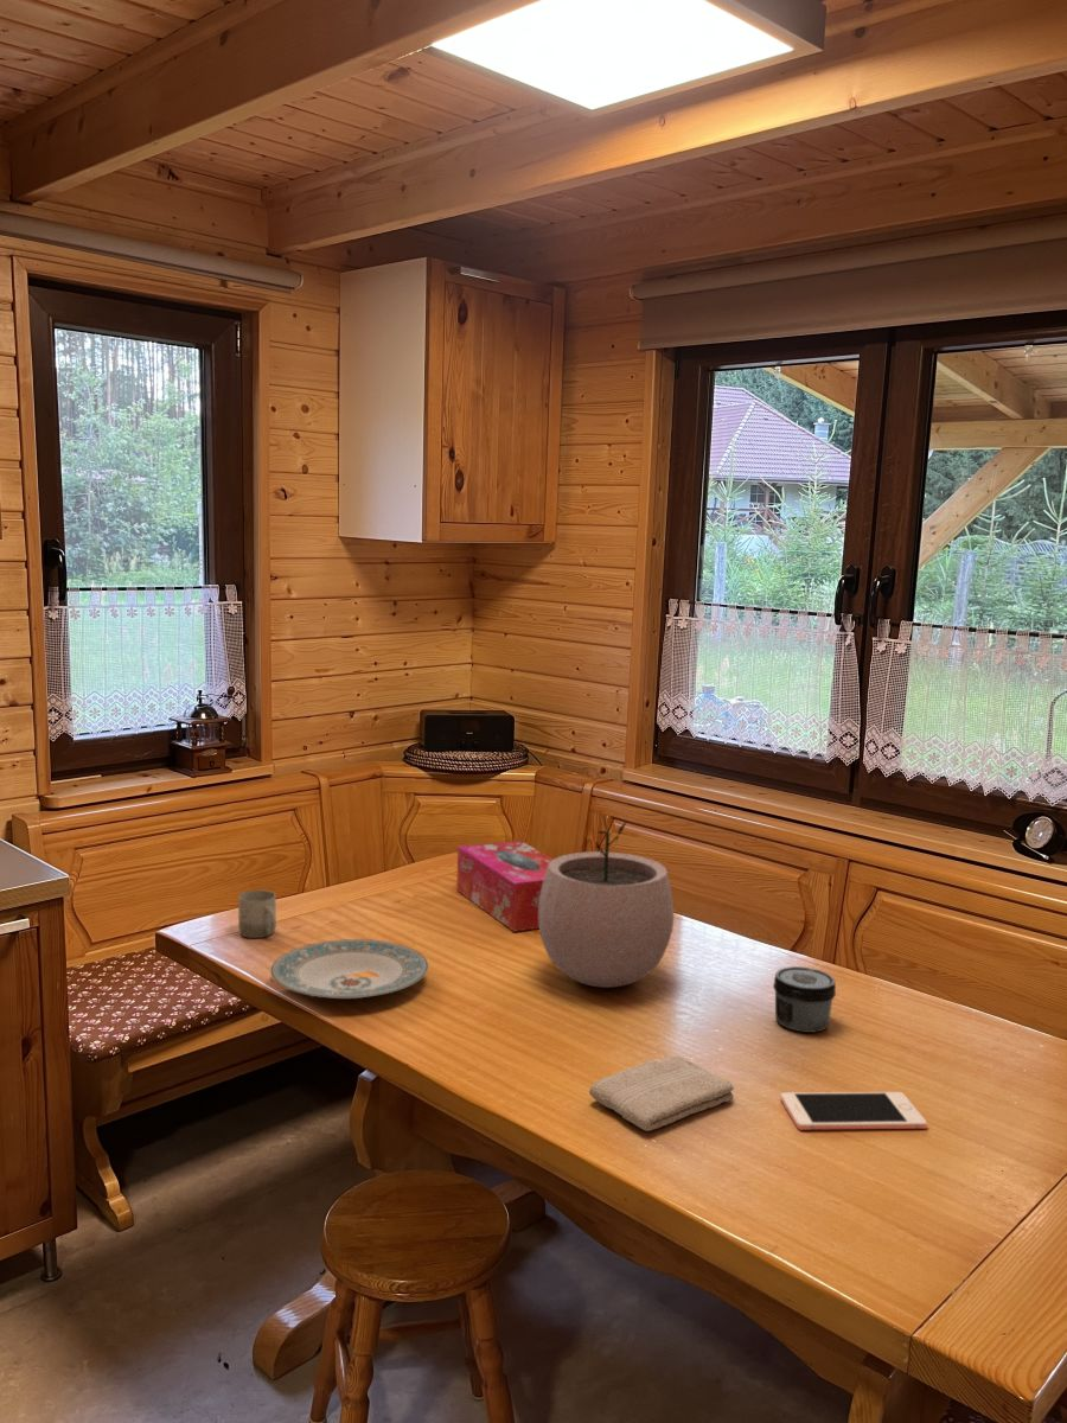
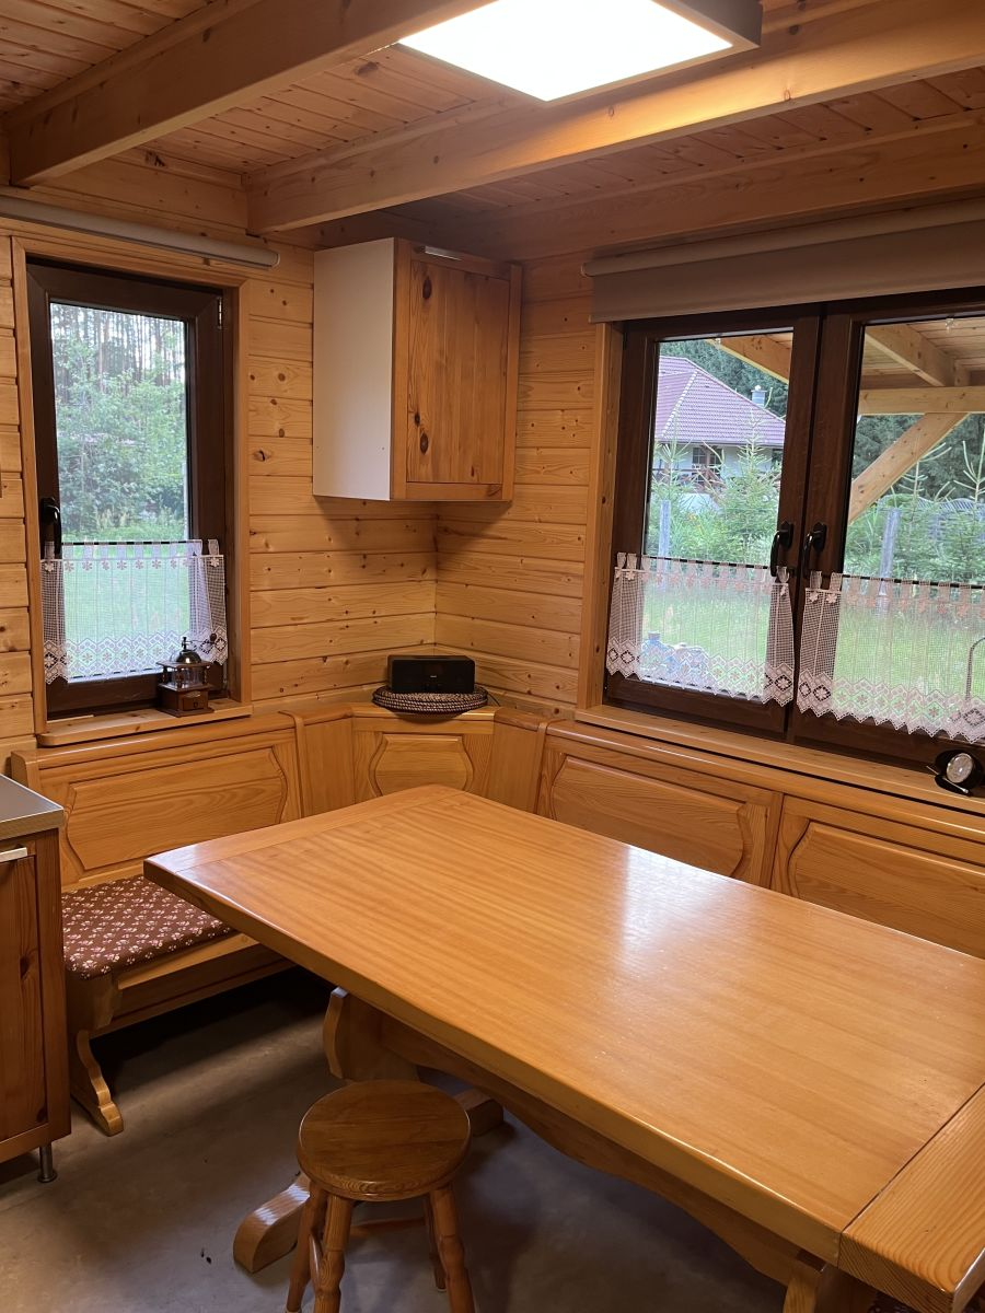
- jar (803, 1000)
- washcloth (664, 1090)
- plant pot (606, 899)
- tissue box (517, 882)
- plate (349, 975)
- cup (261, 915)
- cell phone (851, 1110)
